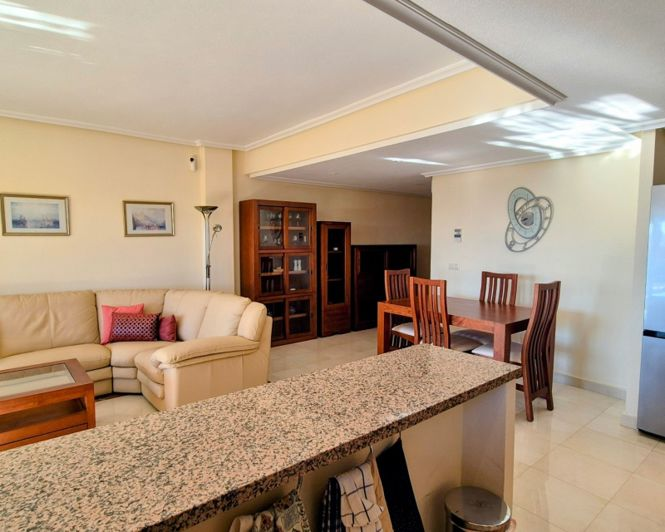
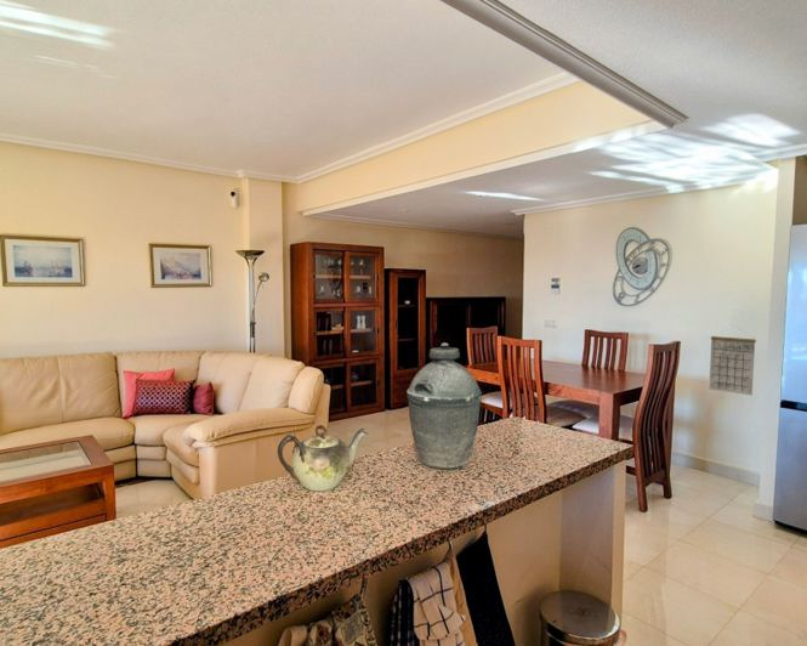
+ calendar (732, 358)
+ kettle (443, 402)
+ teapot (325, 454)
